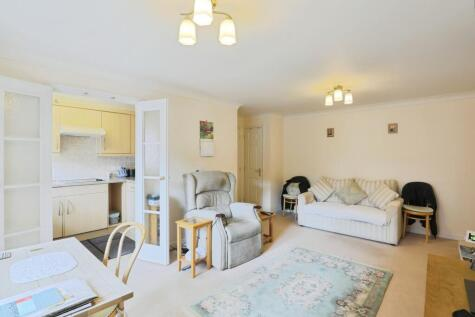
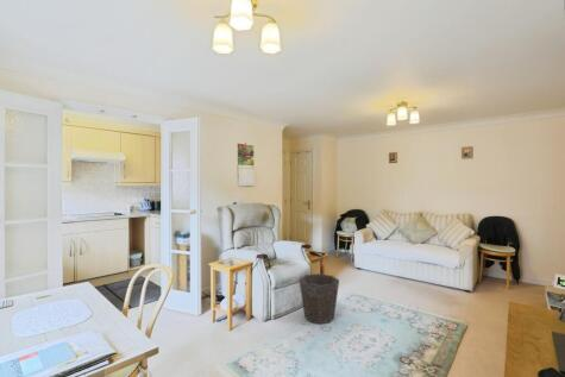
+ waste bin (319, 297)
